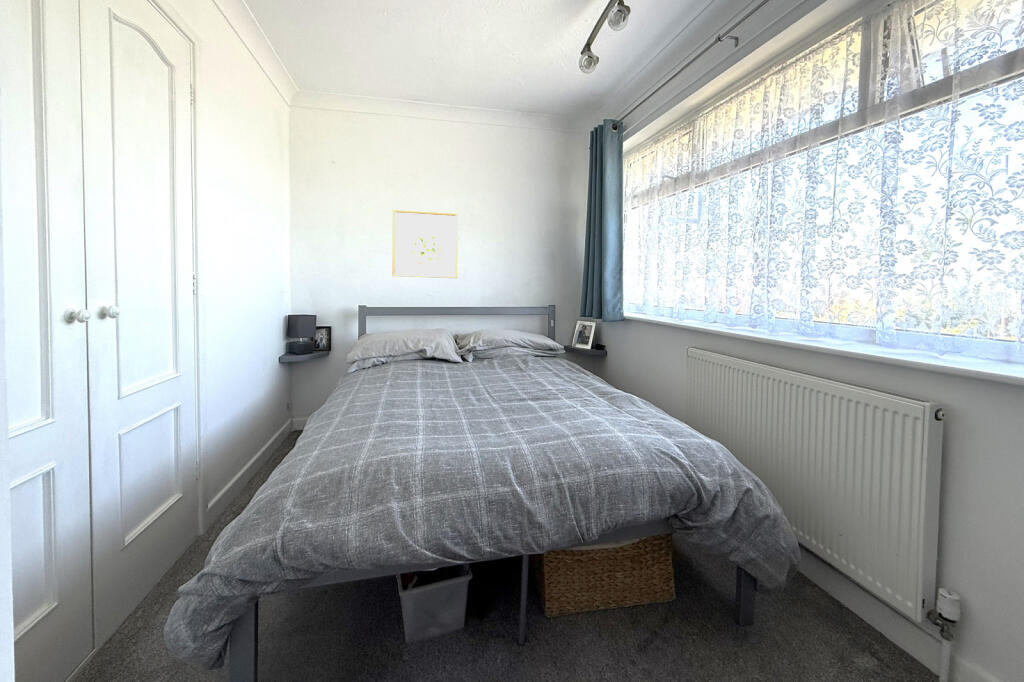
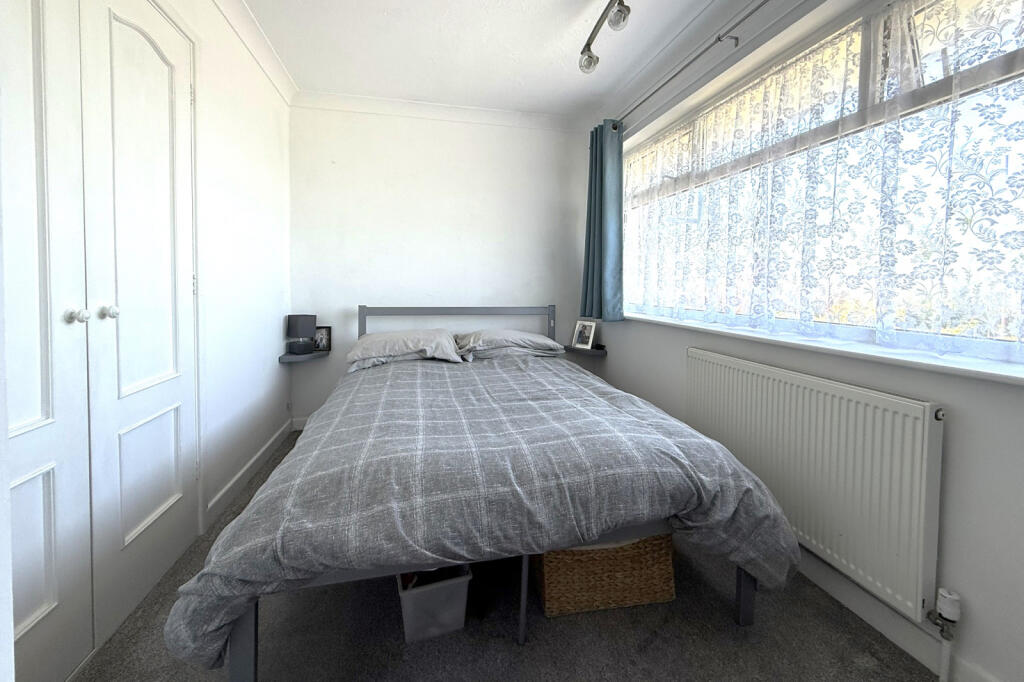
- wall art (425, 244)
